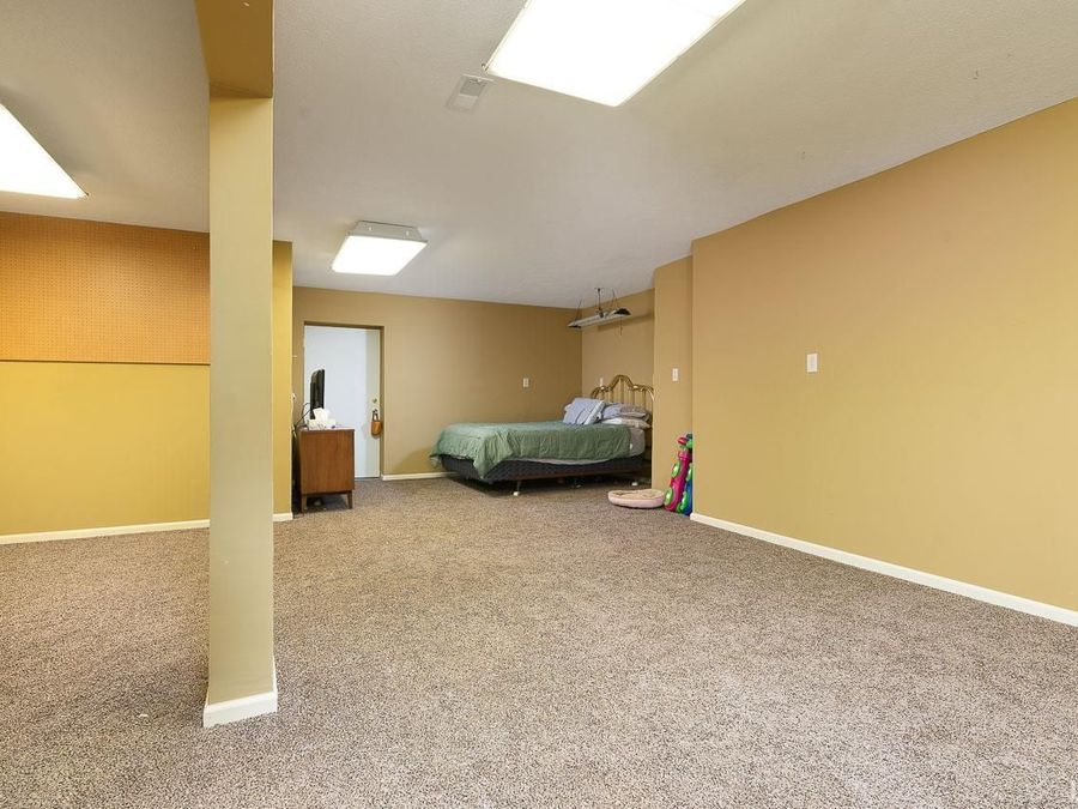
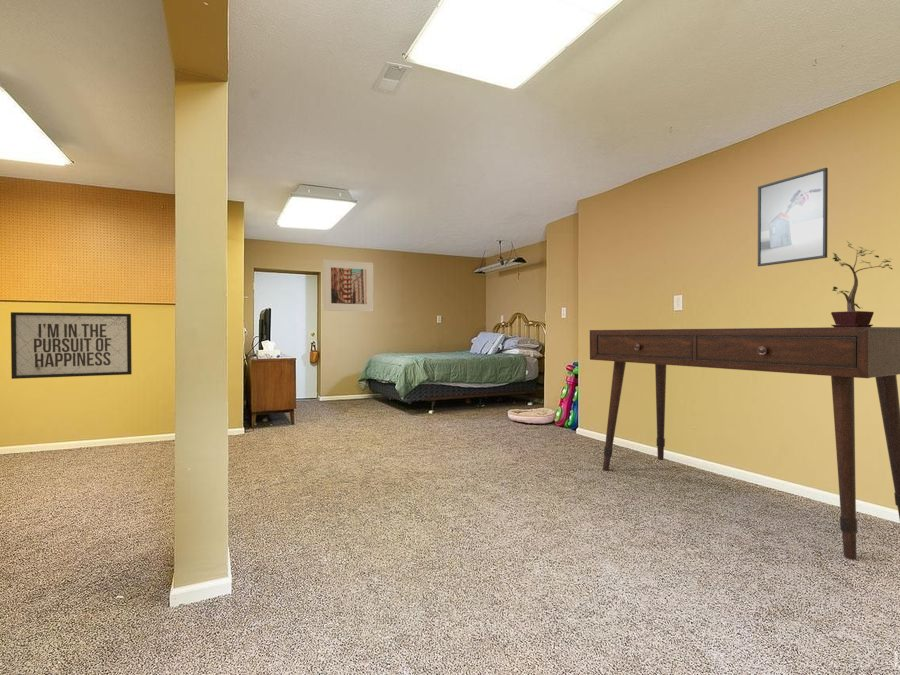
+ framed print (349, 286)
+ mirror (74, 344)
+ potted plant (857, 281)
+ desk (736, 369)
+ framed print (790, 220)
